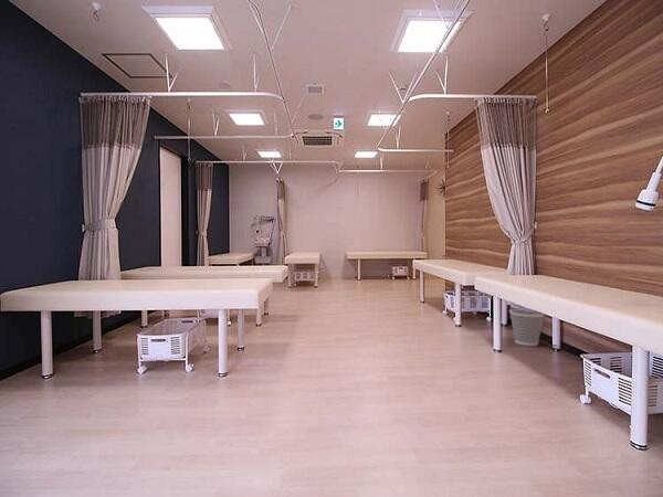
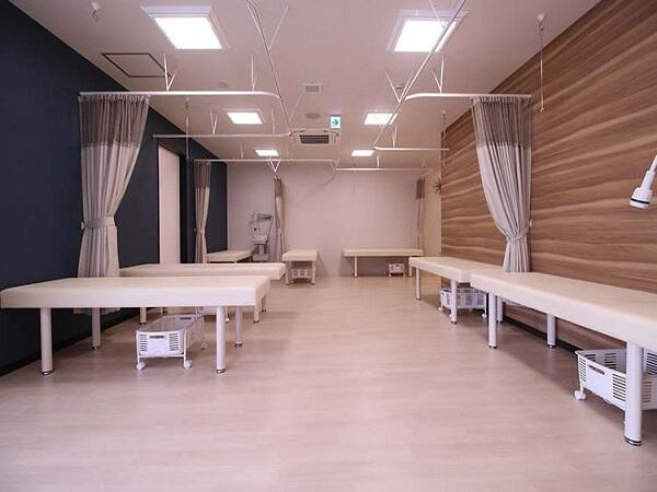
- wastebasket (526, 327)
